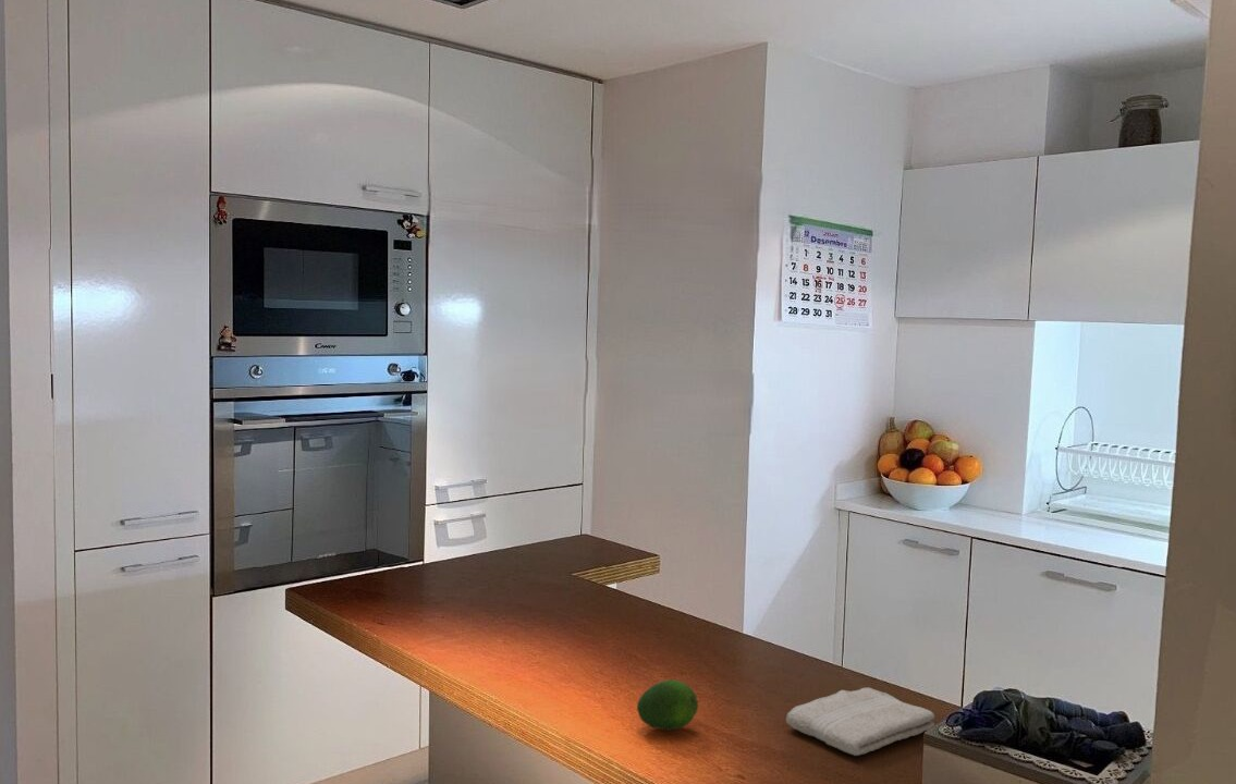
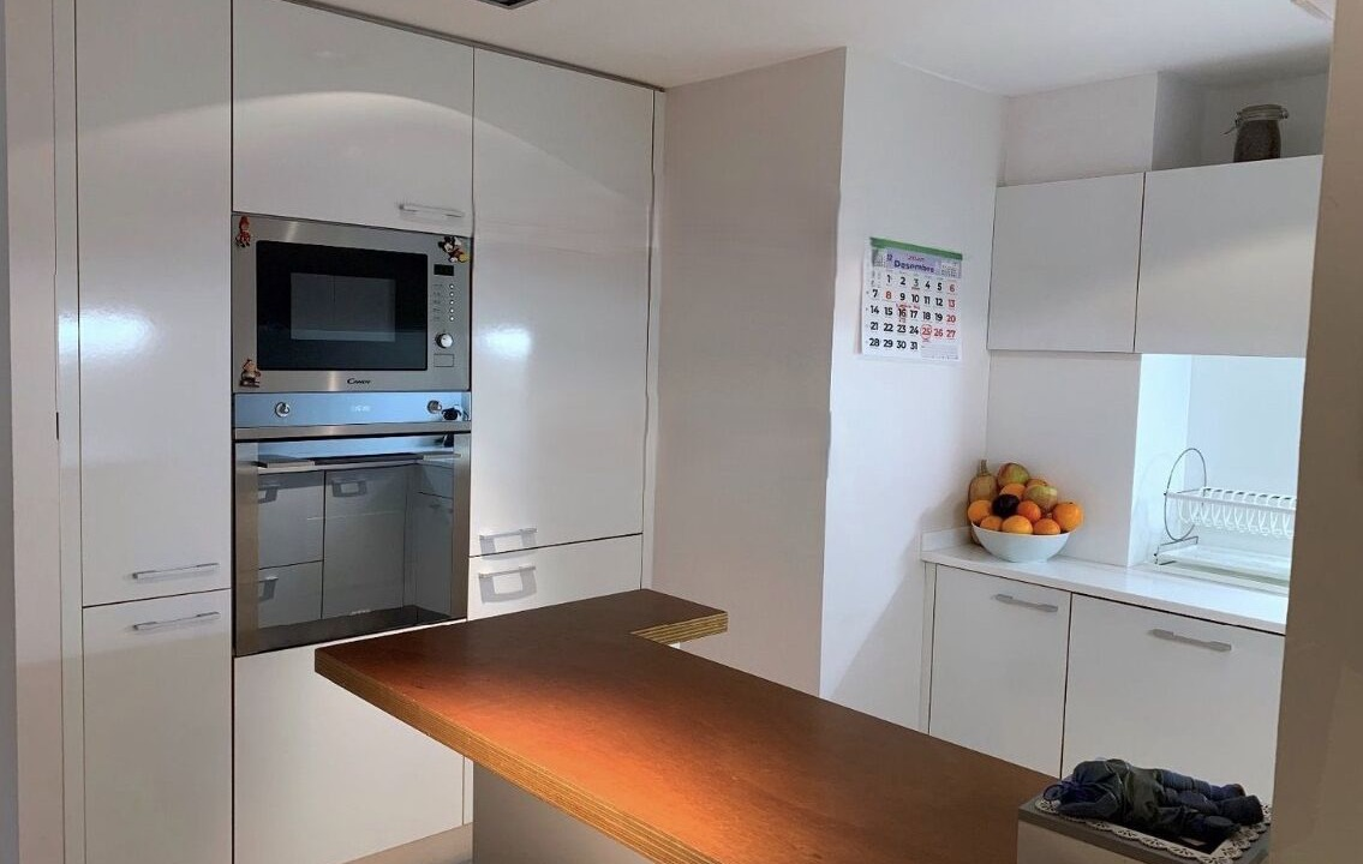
- fruit (668, 705)
- washcloth (862, 718)
